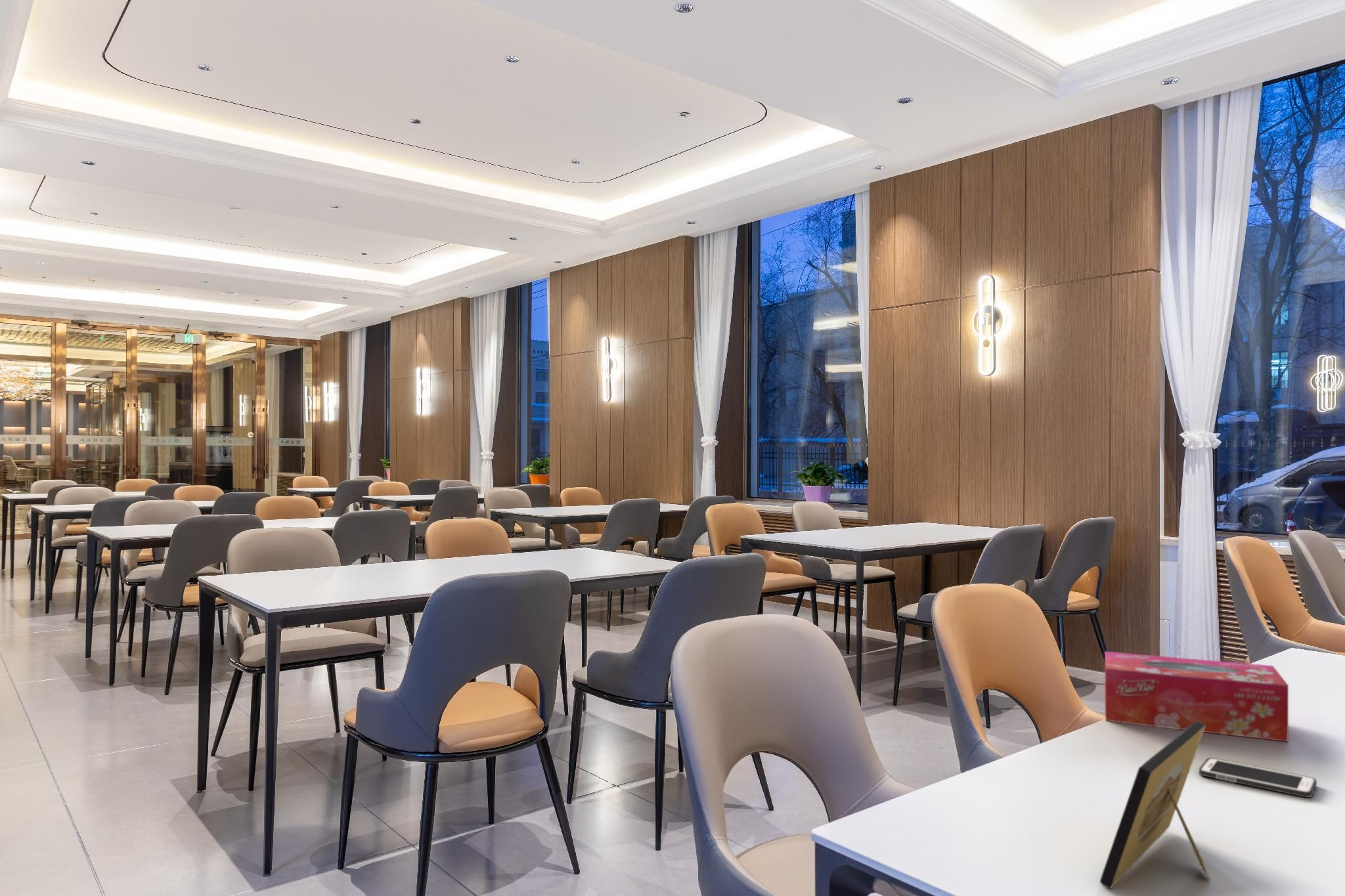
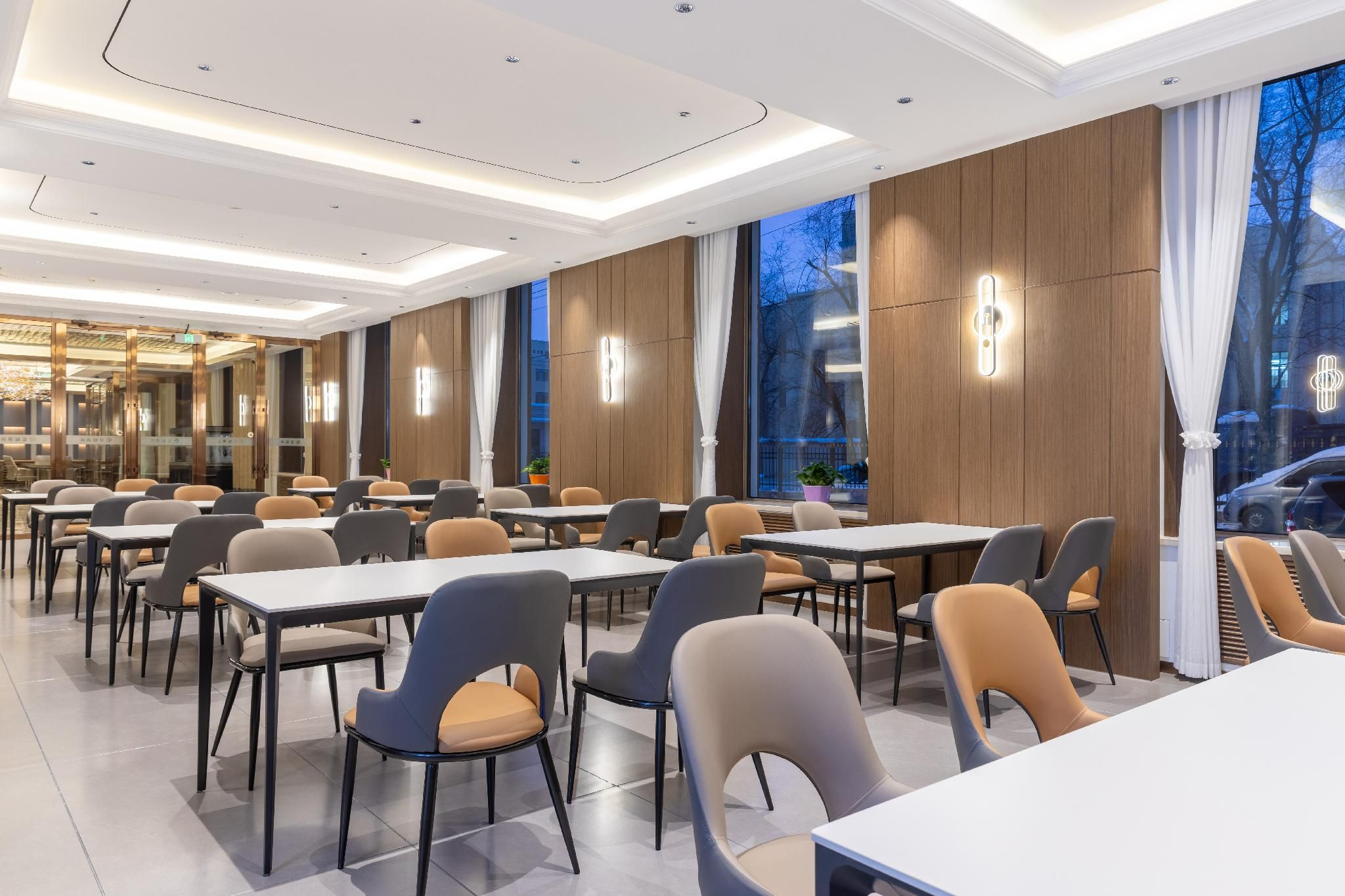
- picture frame (1171, 803)
- tissue box (1189, 693)
- cell phone (1256, 777)
